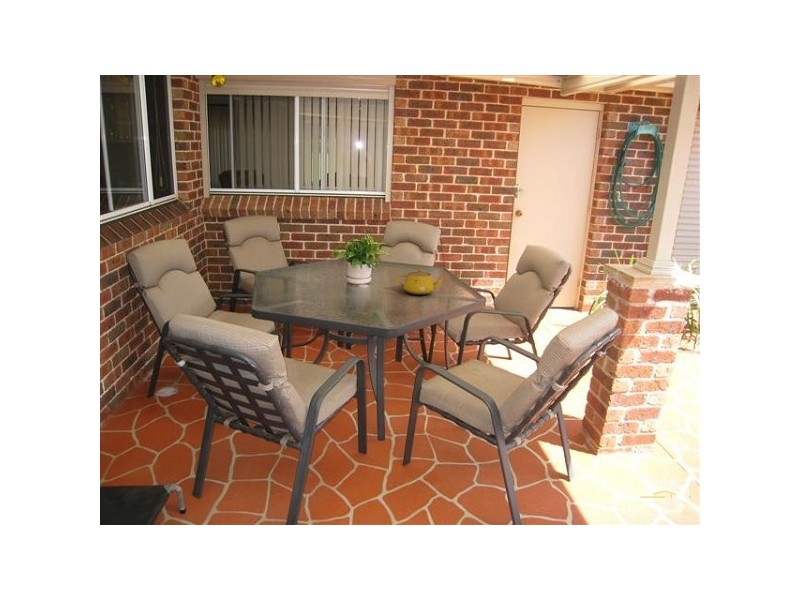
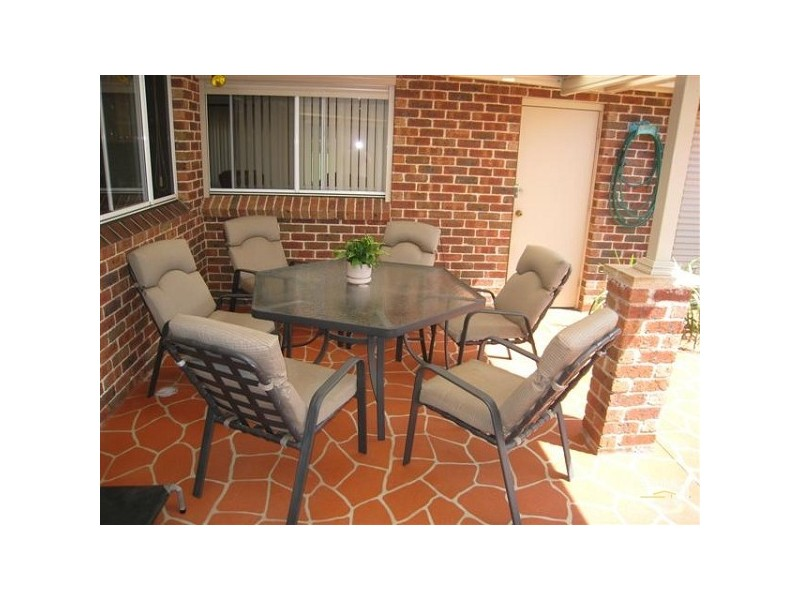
- teapot (421, 281)
